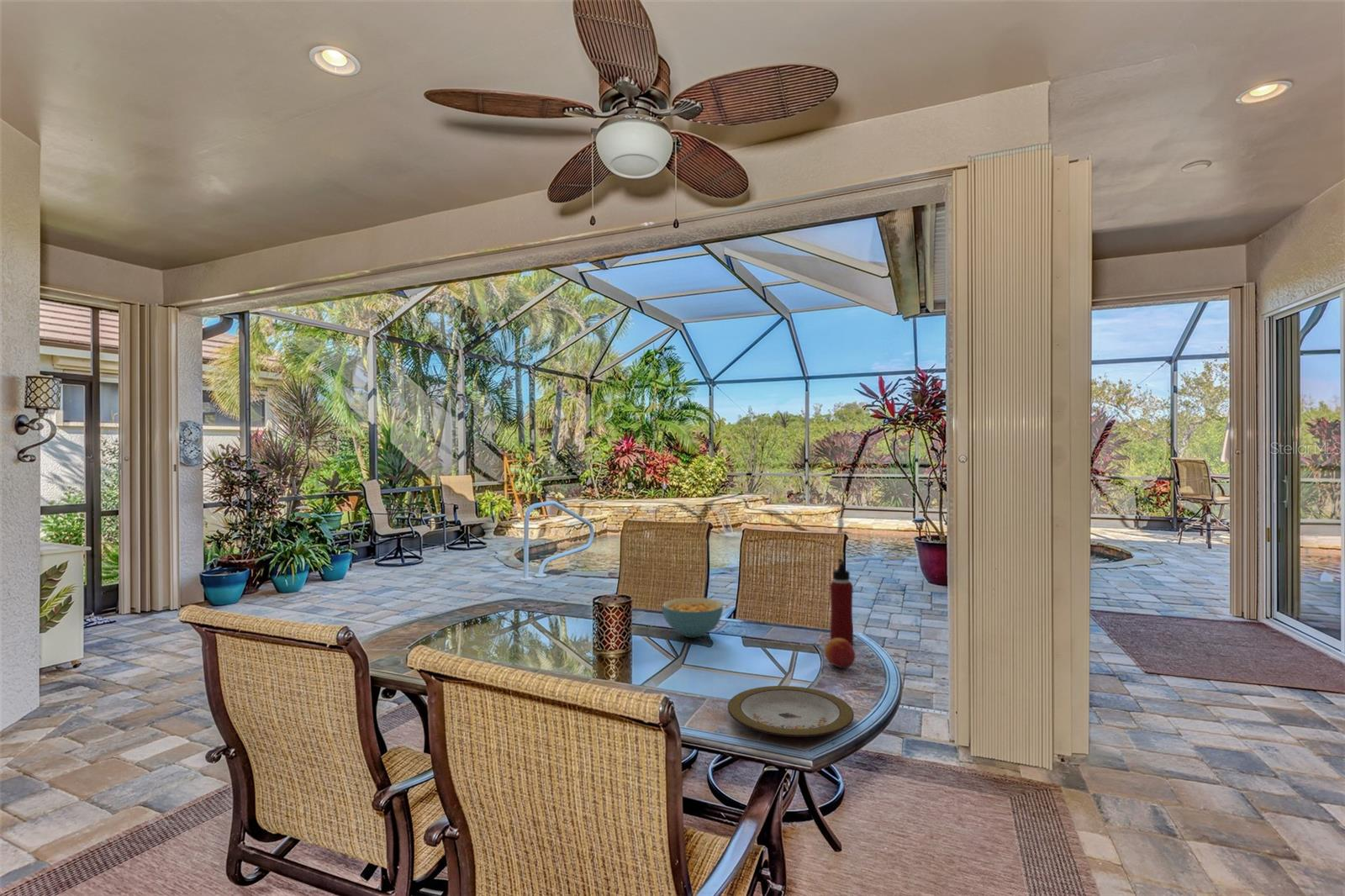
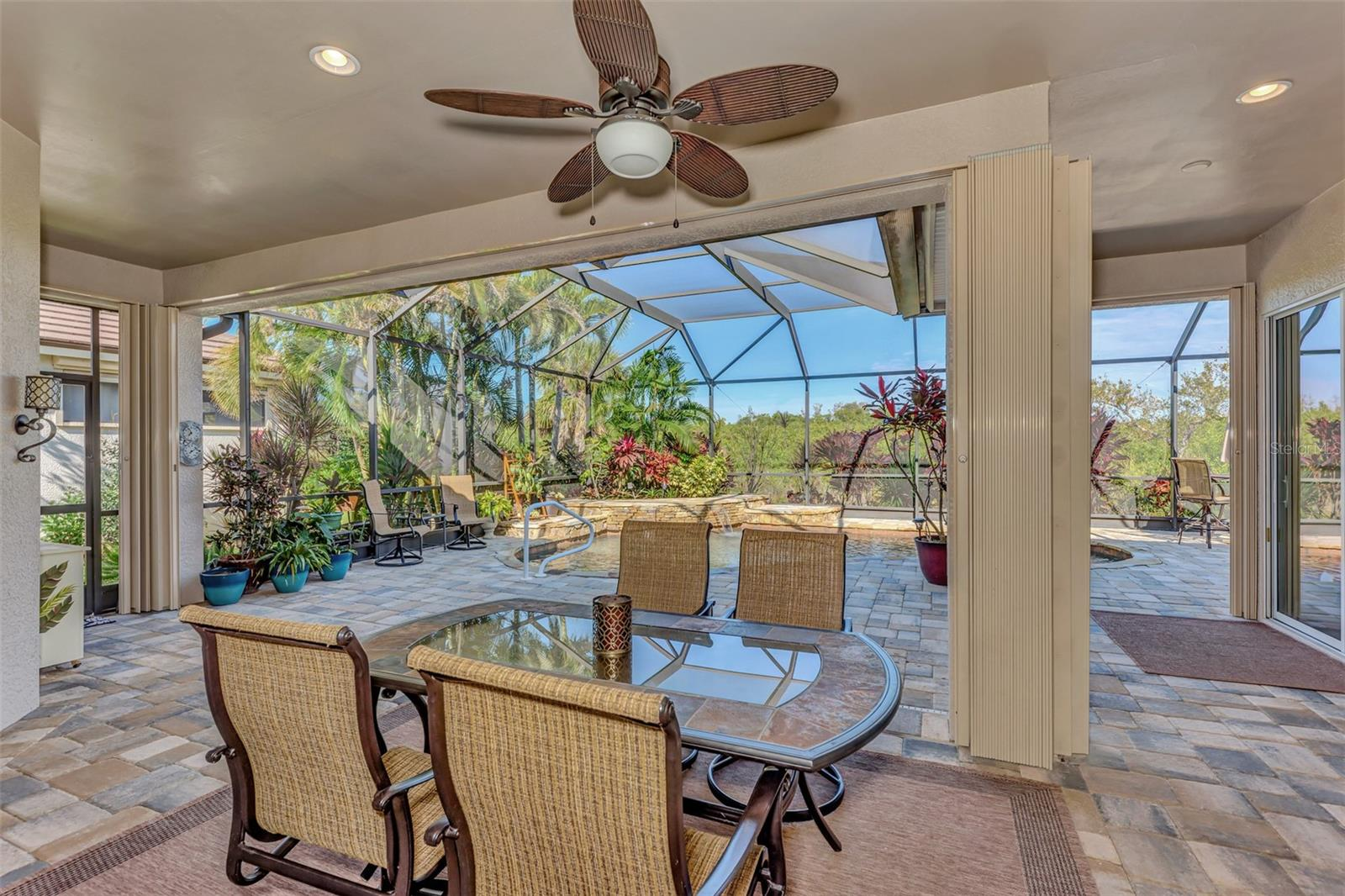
- cereal bowl (693, 619)
- water bottle (841, 601)
- plate (789, 713)
- fruit (838, 652)
